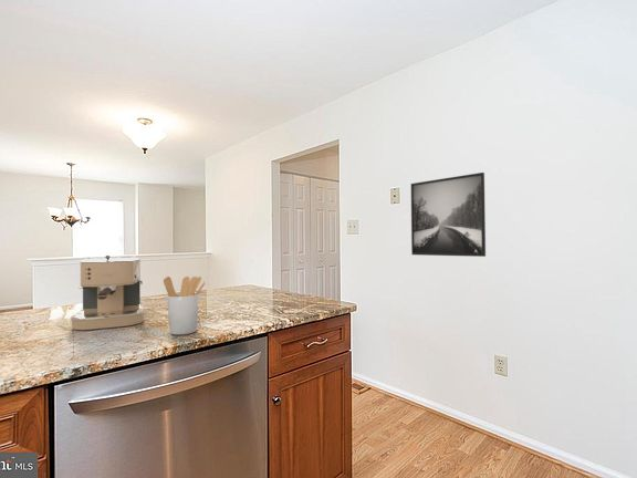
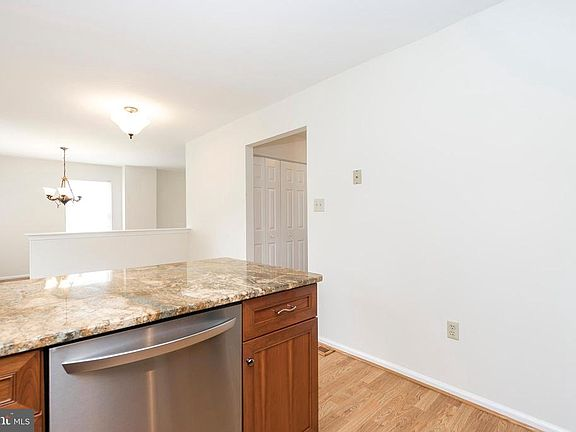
- utensil holder (186, 302)
- coffee maker (109, 289)
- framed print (445, 217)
